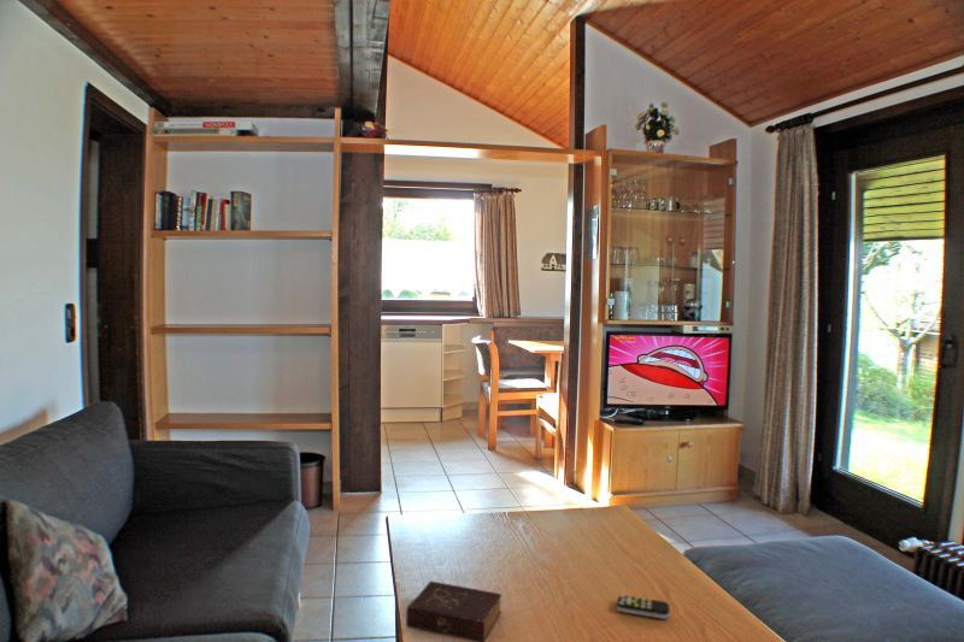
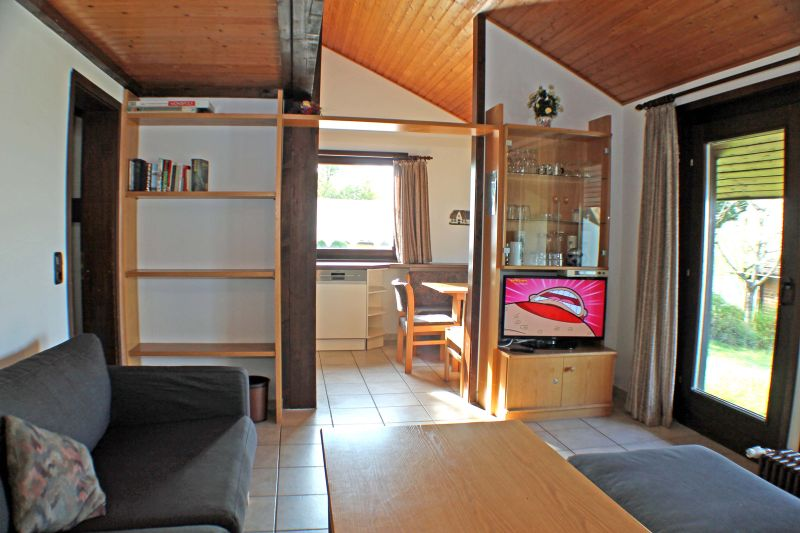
- book (454, 609)
- remote control (642, 606)
